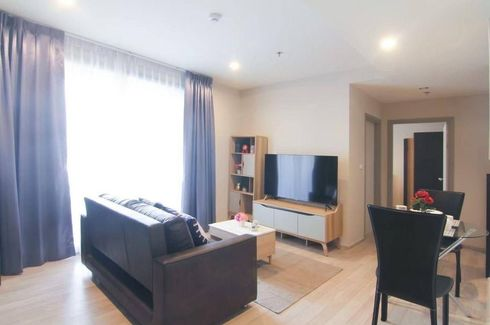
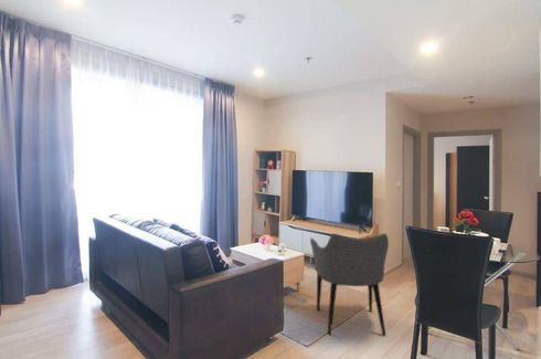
+ armchair (349, 273)
